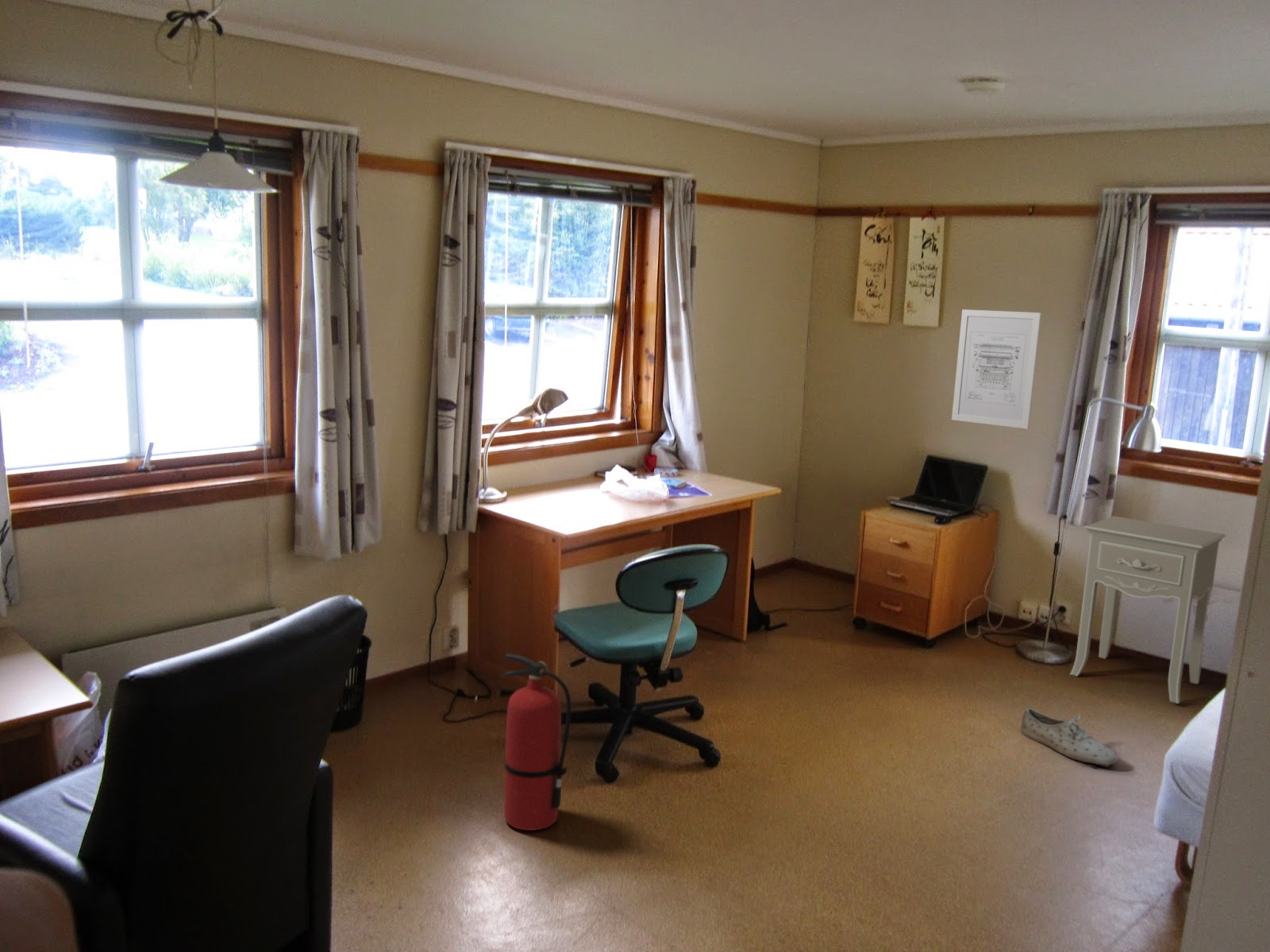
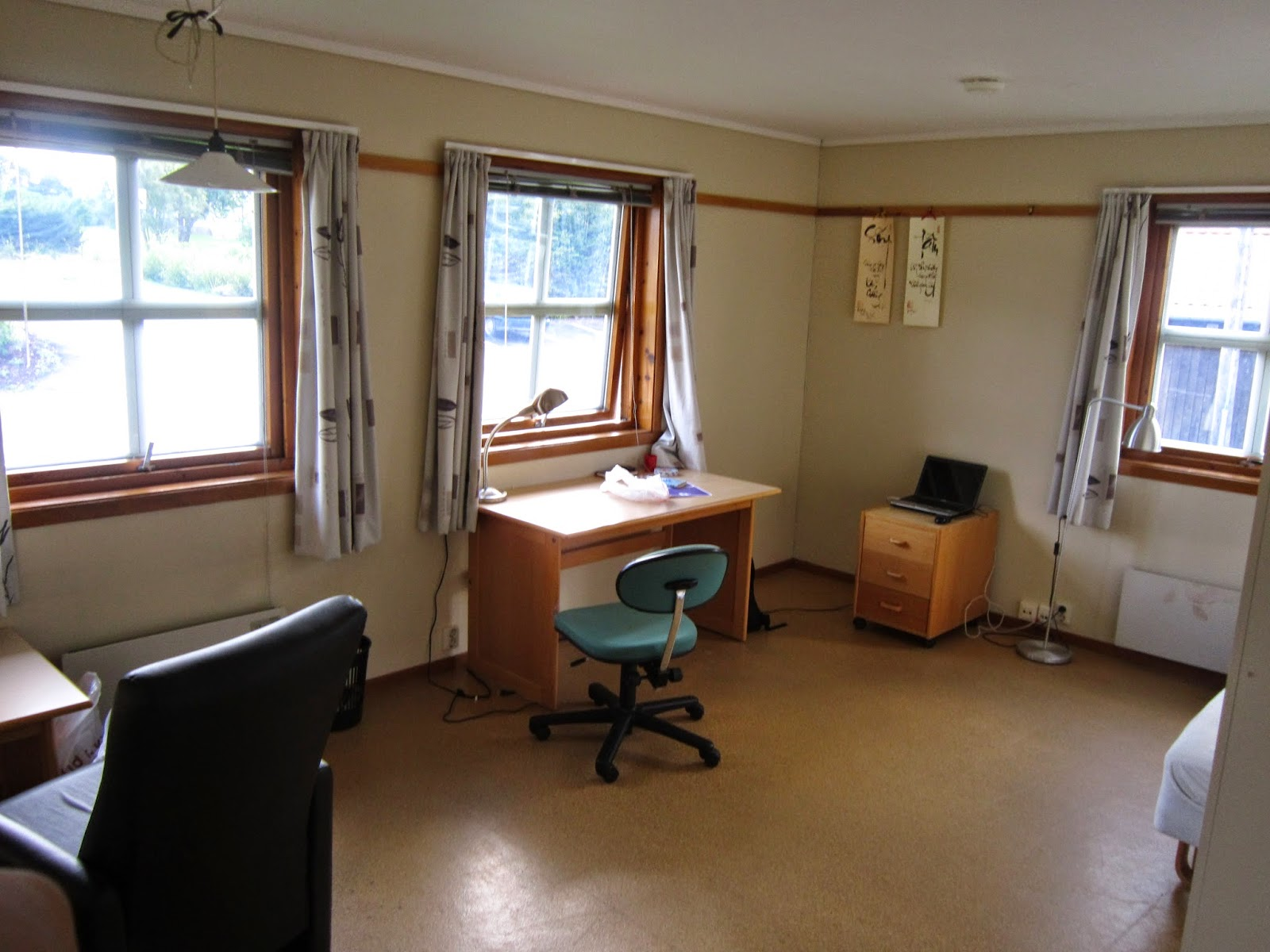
- fire extinguisher (534, 740)
- nightstand (1145, 597)
- wall art (995, 368)
- shoe (1068, 733)
